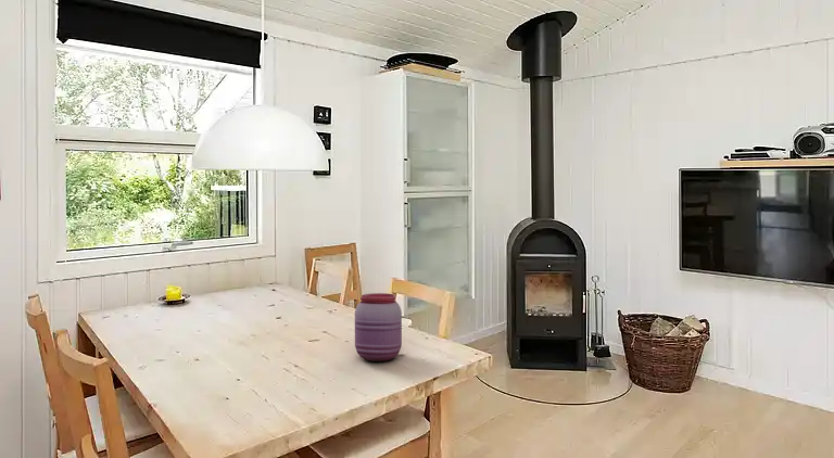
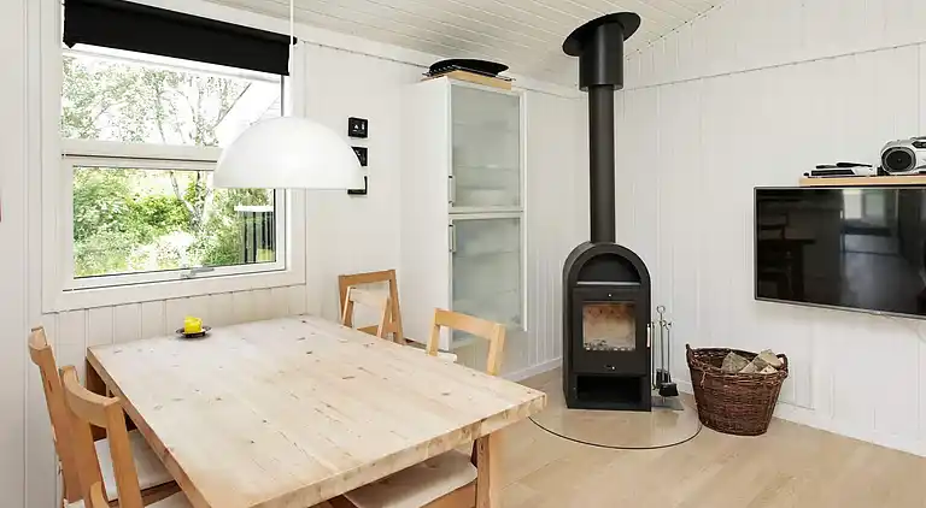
- jar (378, 326)
